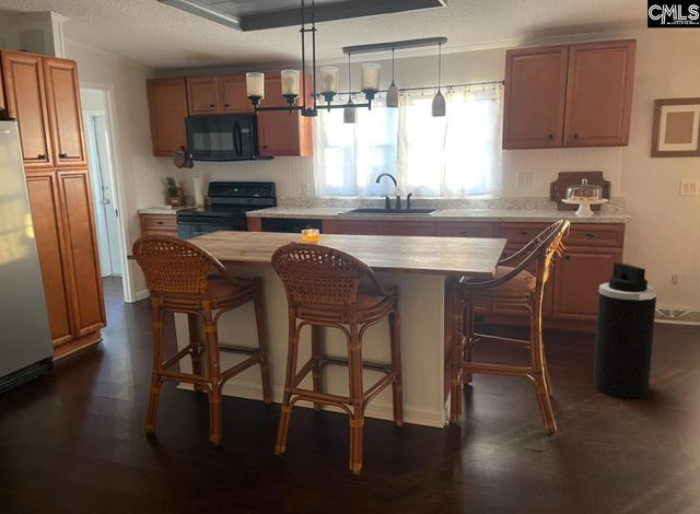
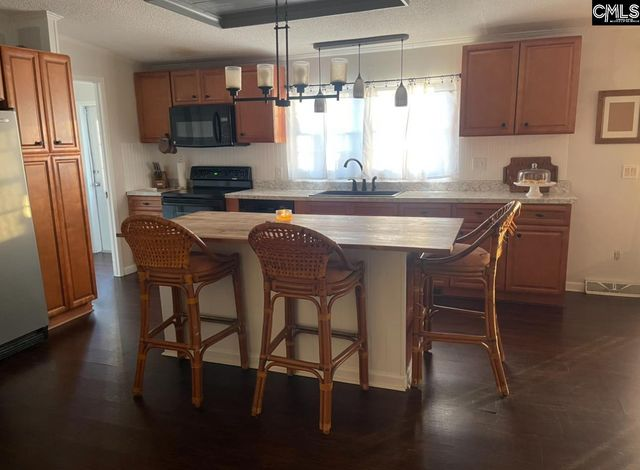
- trash can (623, 328)
